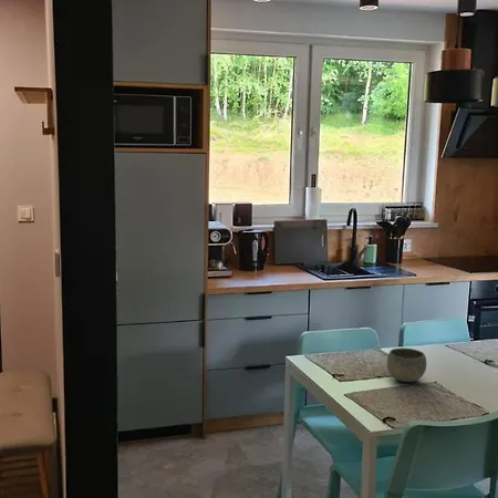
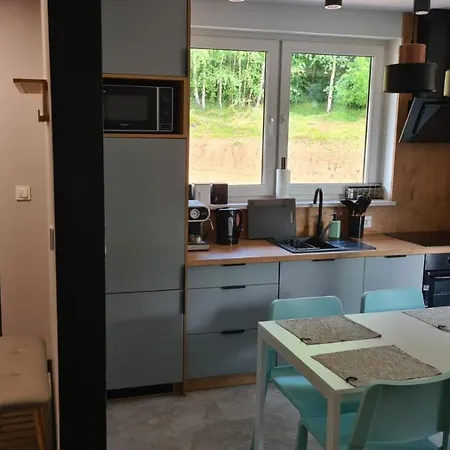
- bowl (406, 366)
